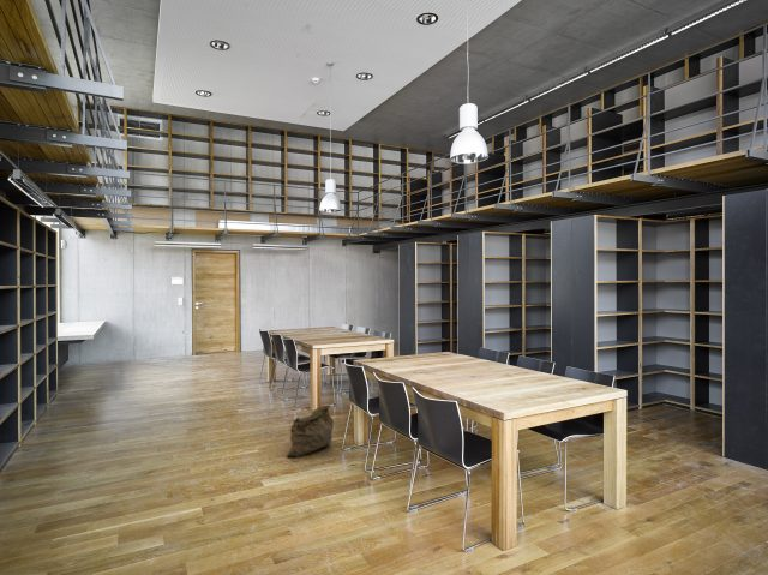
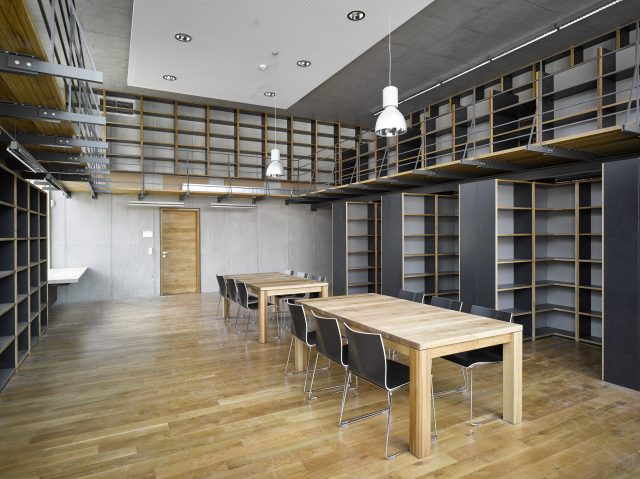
- bag (311, 429)
